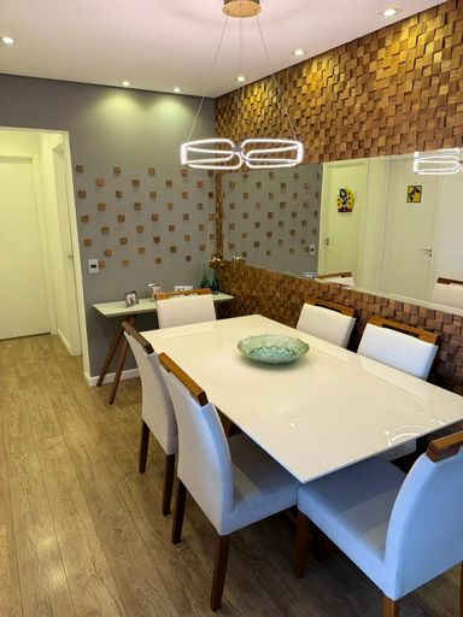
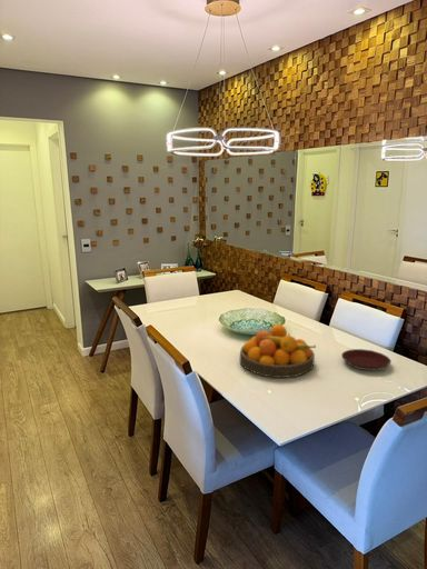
+ fruit bowl (276, 347)
+ plate (365, 360)
